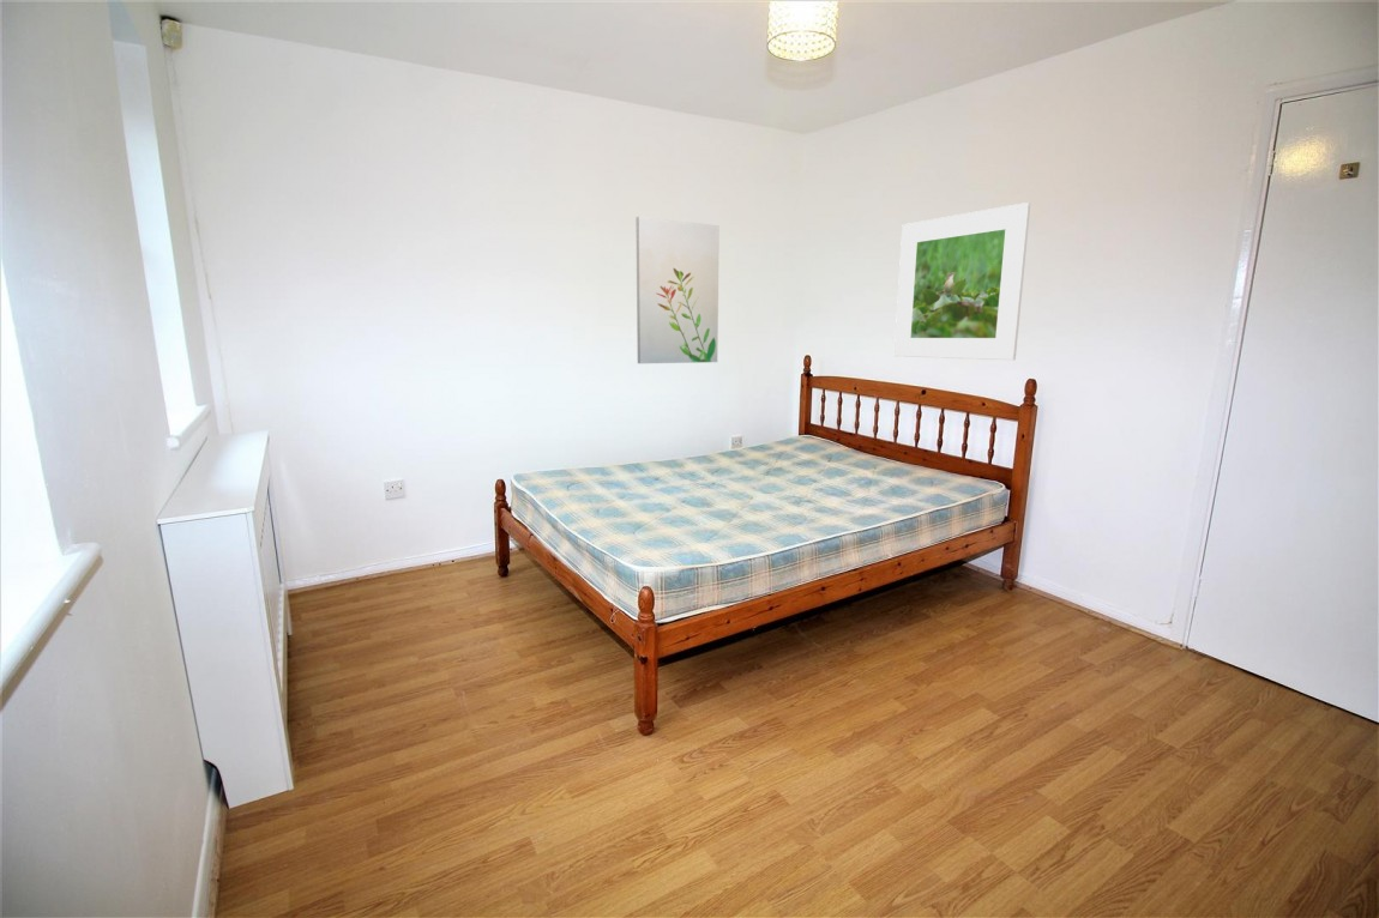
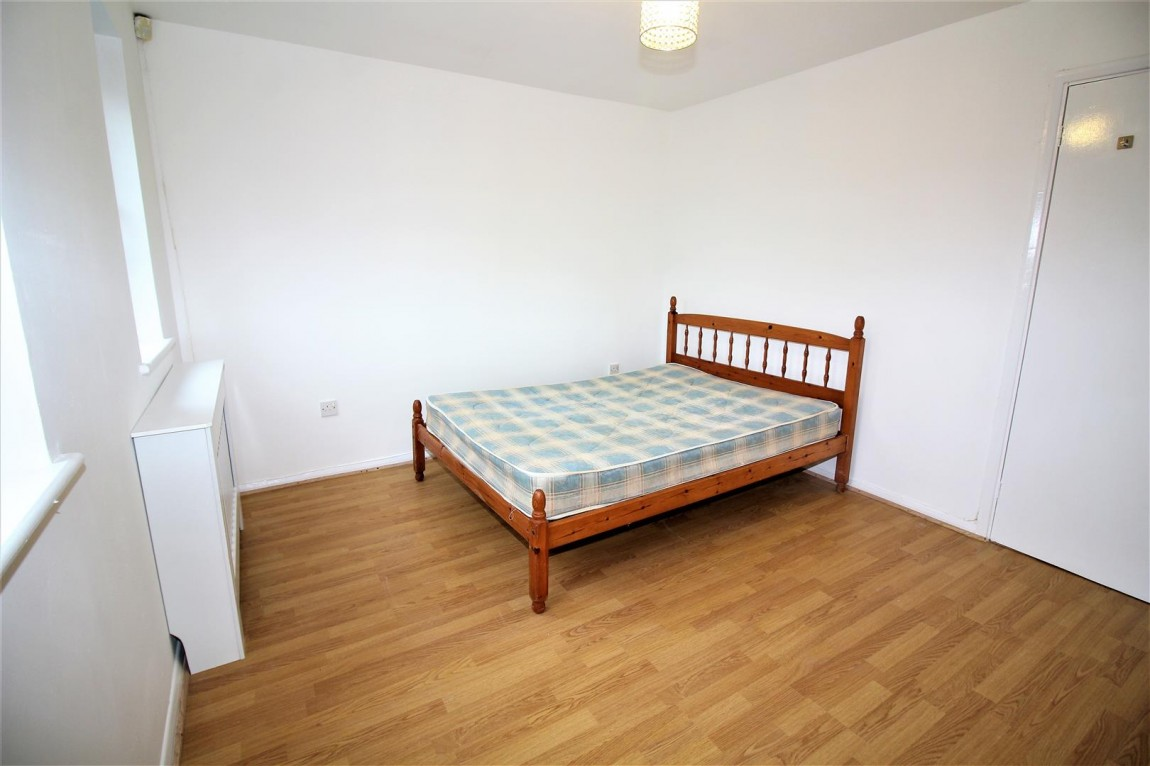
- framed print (955, 288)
- wall art (679, 292)
